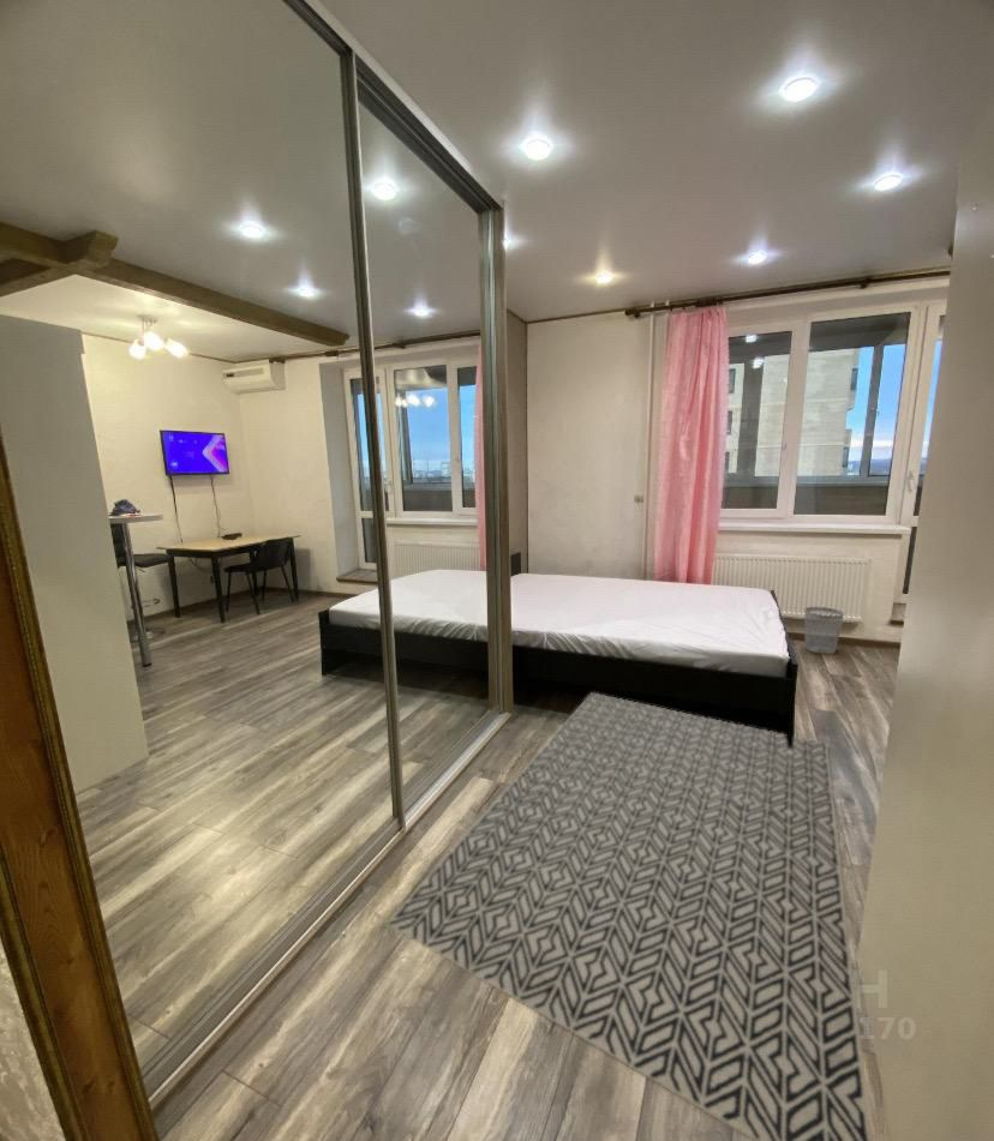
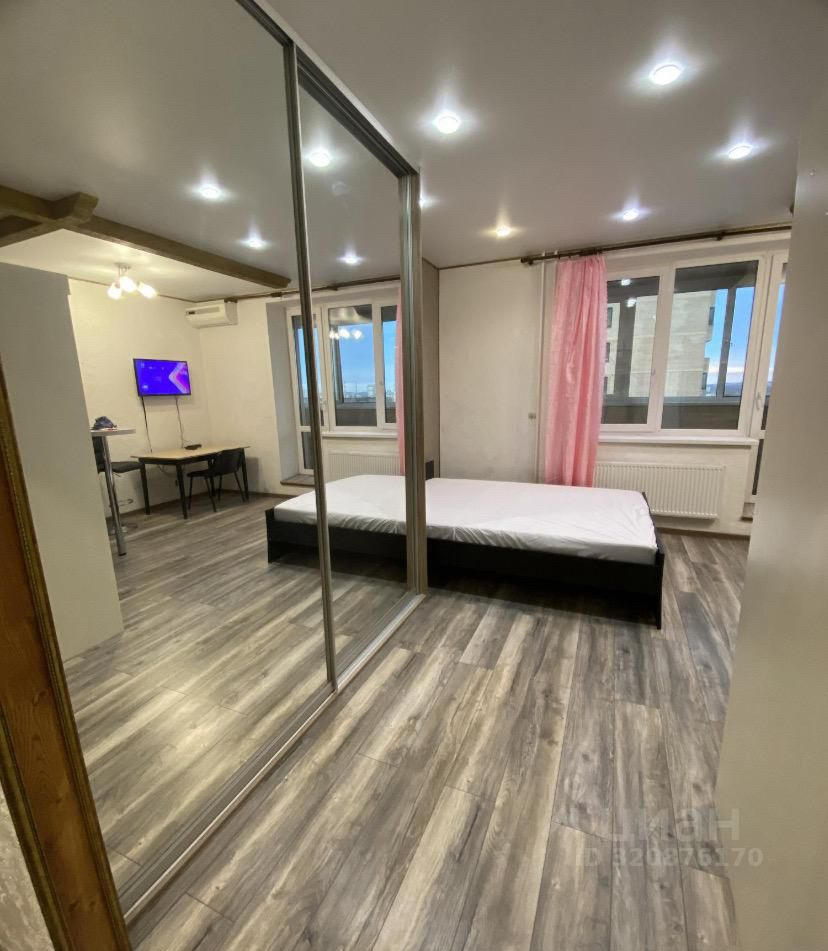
- rug (657, 812)
- wastebasket (821, 630)
